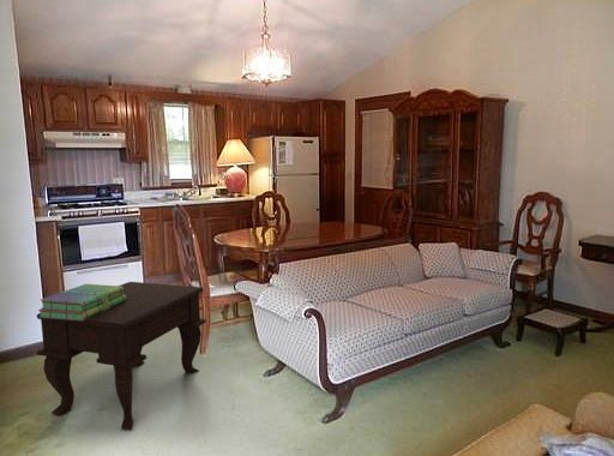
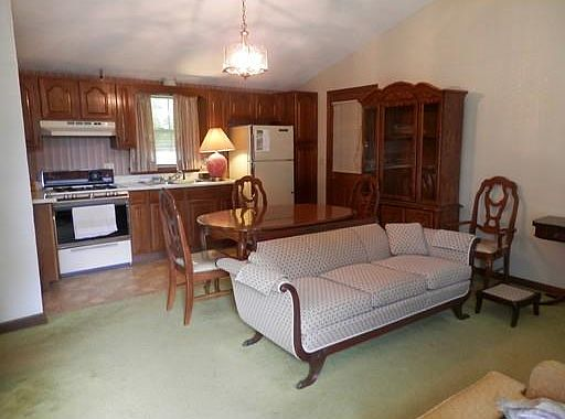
- stack of books (84, 302)
- side table (128, 344)
